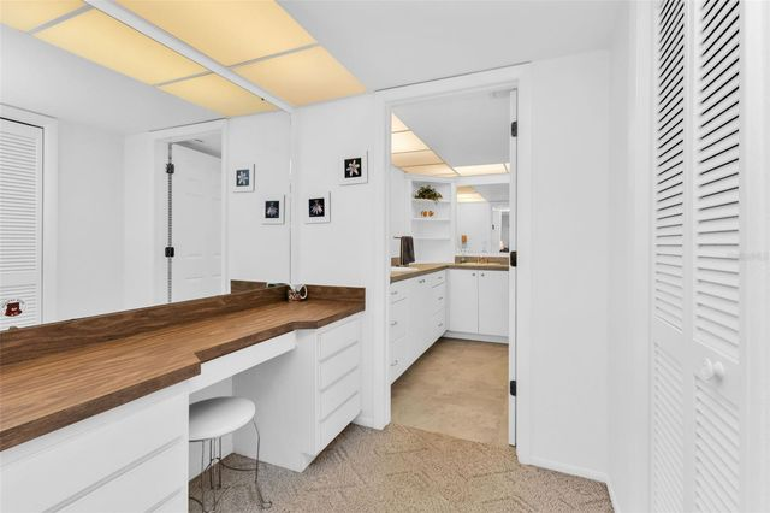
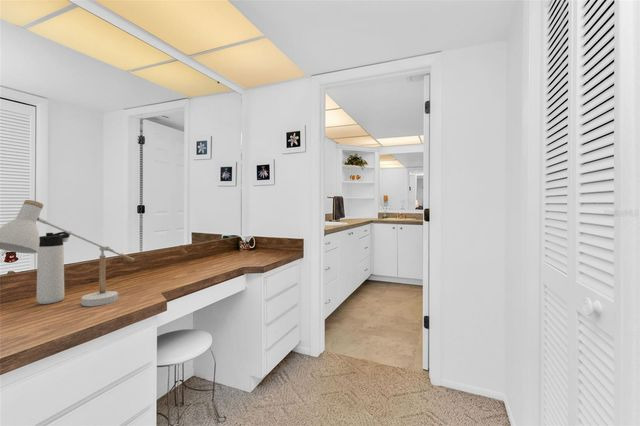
+ thermos bottle (55, 266)
+ desk lamp (87, 241)
